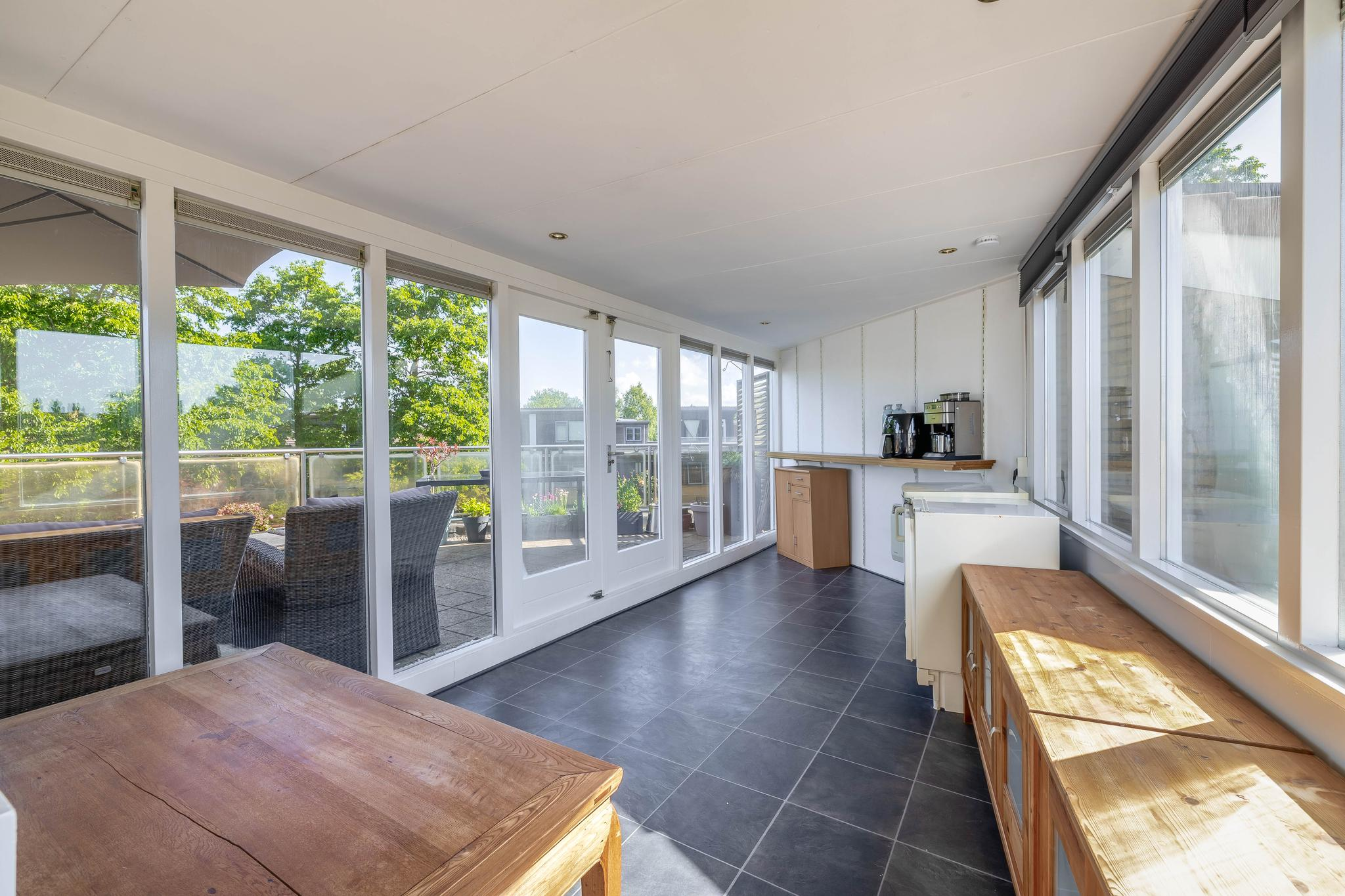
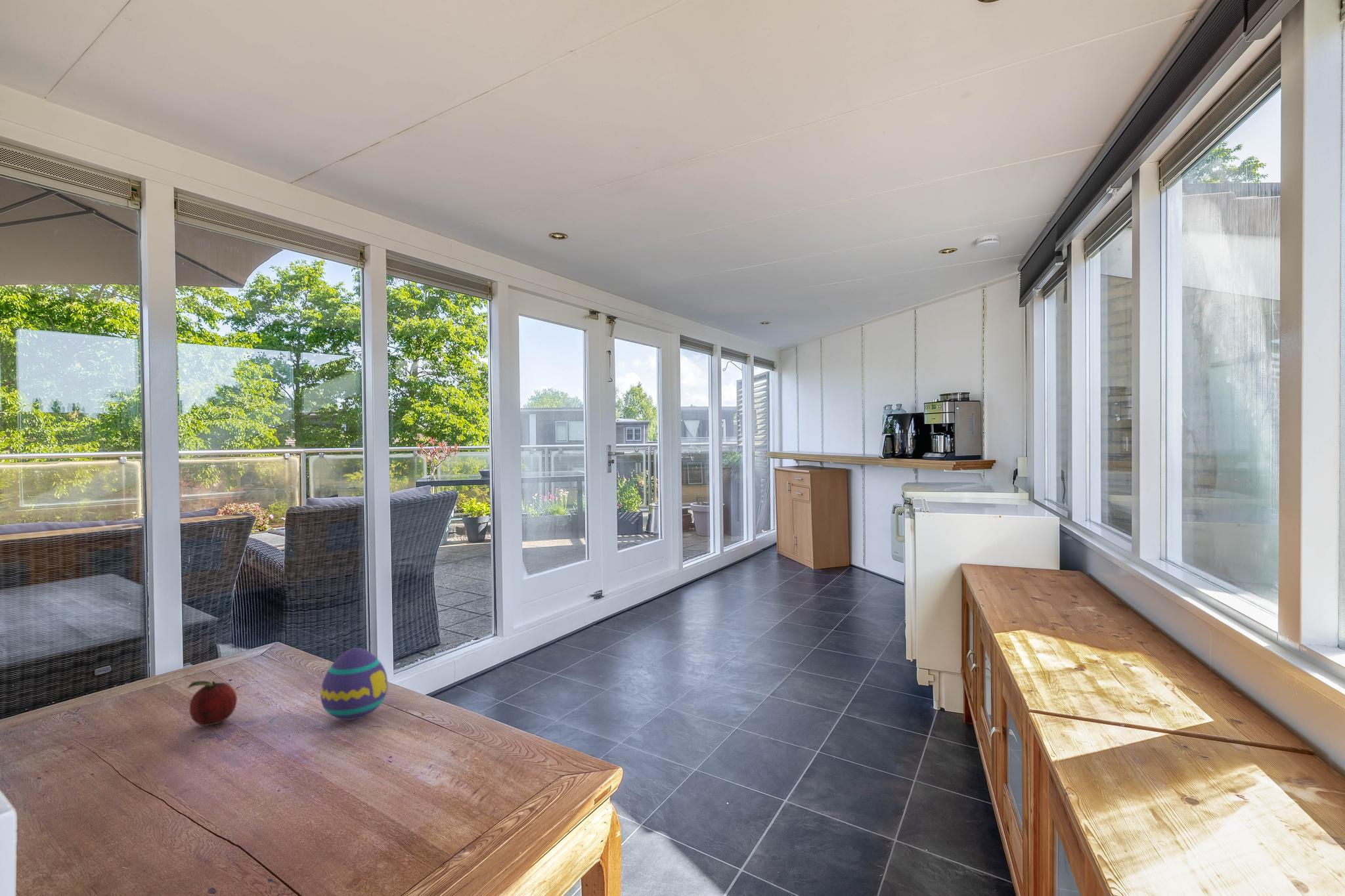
+ fruit (211, 700)
+ decorative egg (355, 683)
